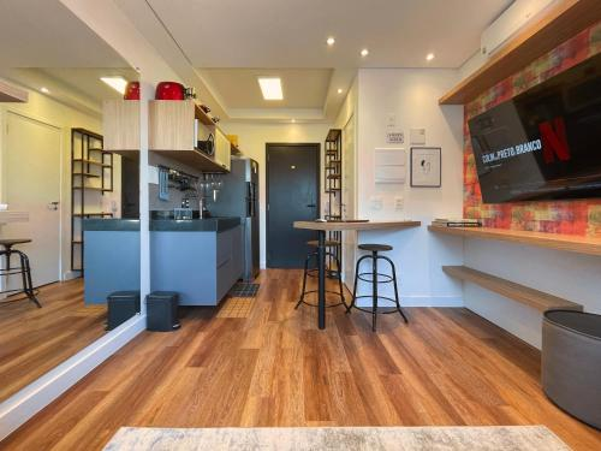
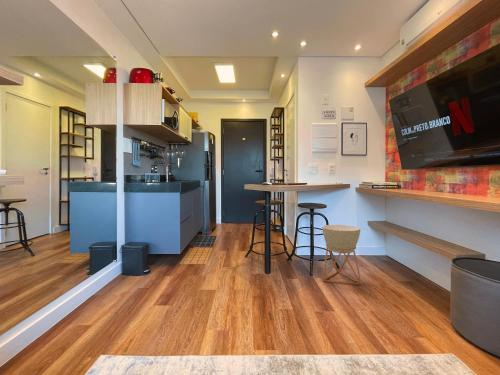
+ planter (340, 253)
